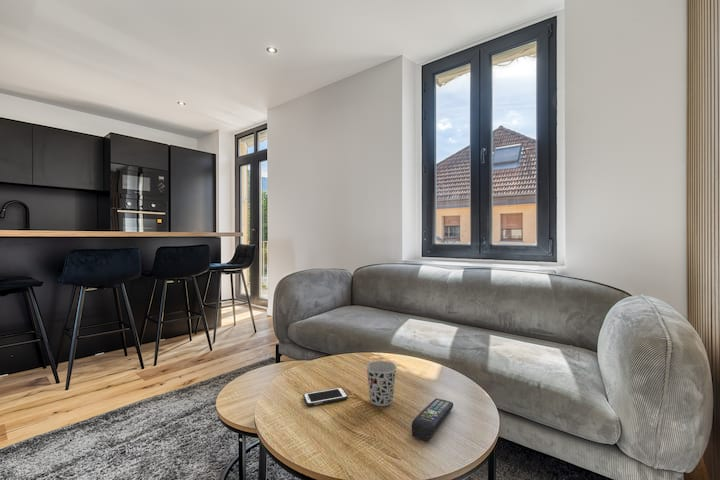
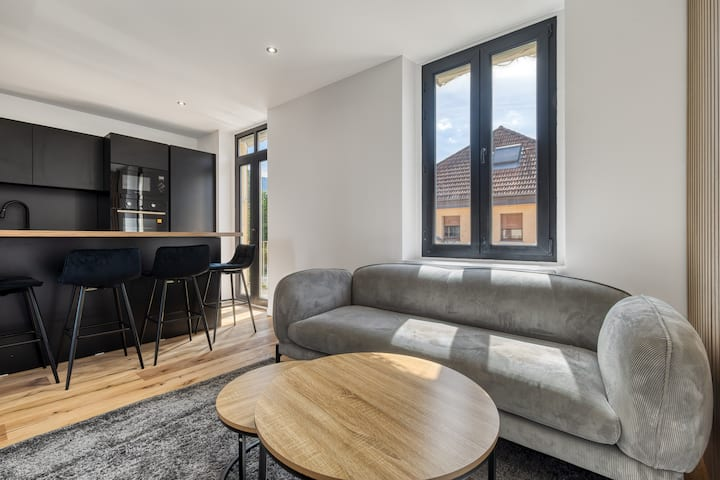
- remote control (433, 415)
- cell phone (325, 396)
- cup (381, 383)
